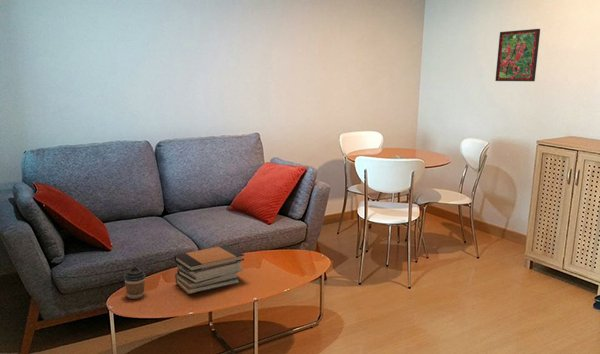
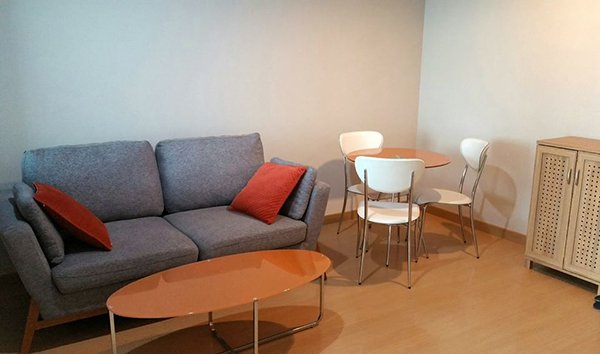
- coffee cup (135, 282)
- book stack (209, 268)
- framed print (516, 56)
